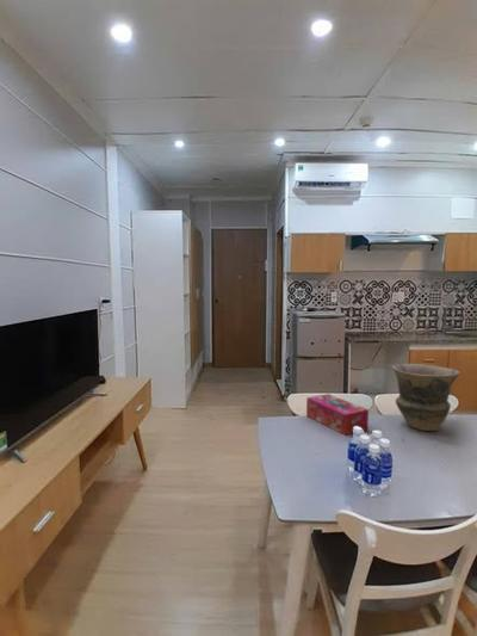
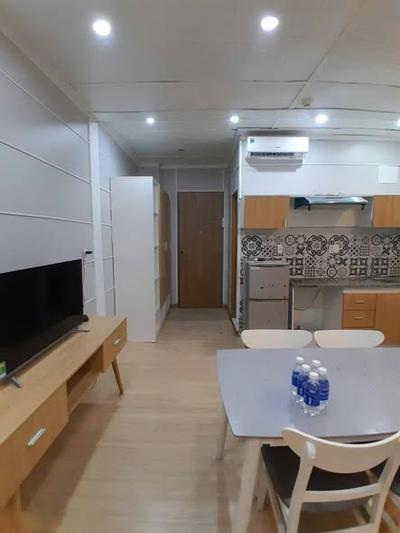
- tissue box (335, 412)
- vase (422, 396)
